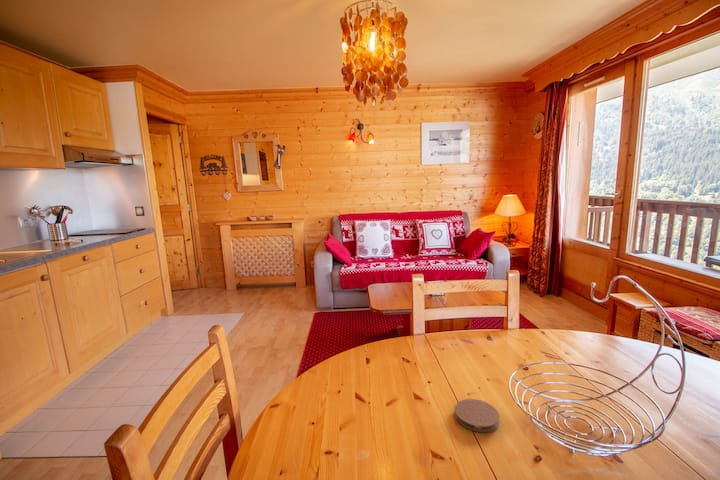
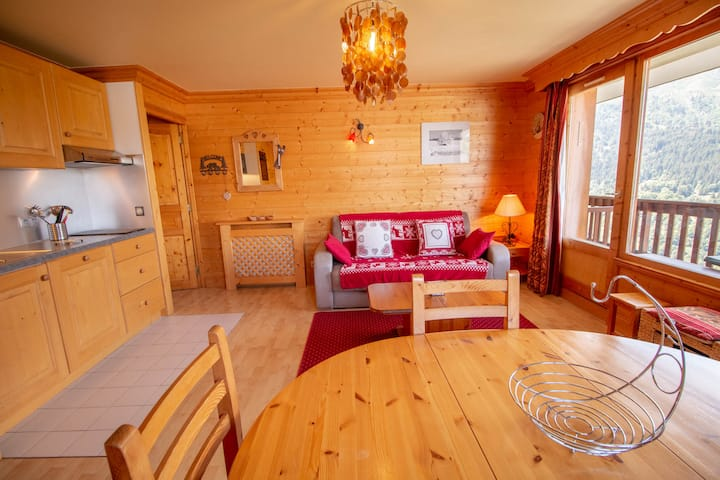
- coaster (476, 414)
